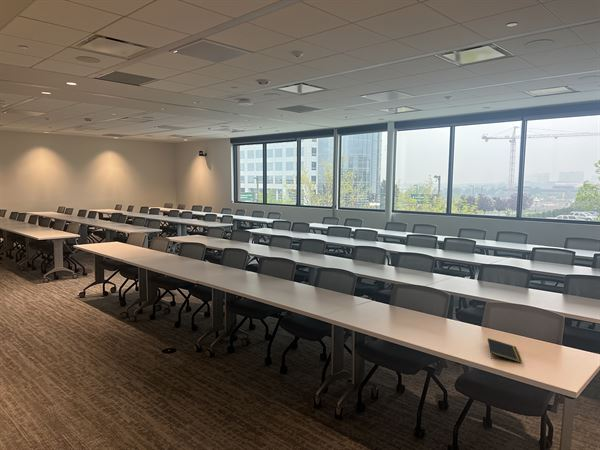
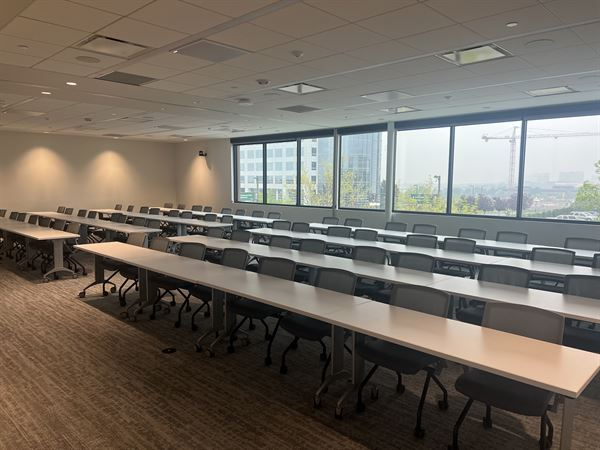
- notepad (503, 349)
